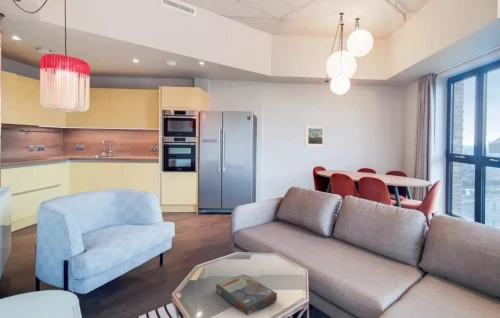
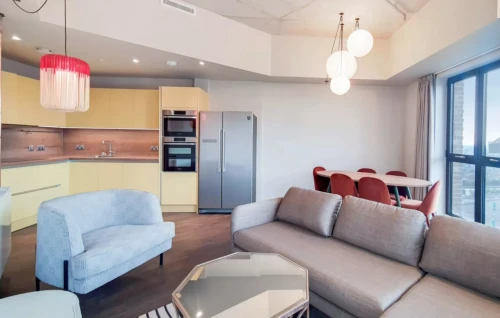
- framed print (315, 136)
- board game (245, 292)
